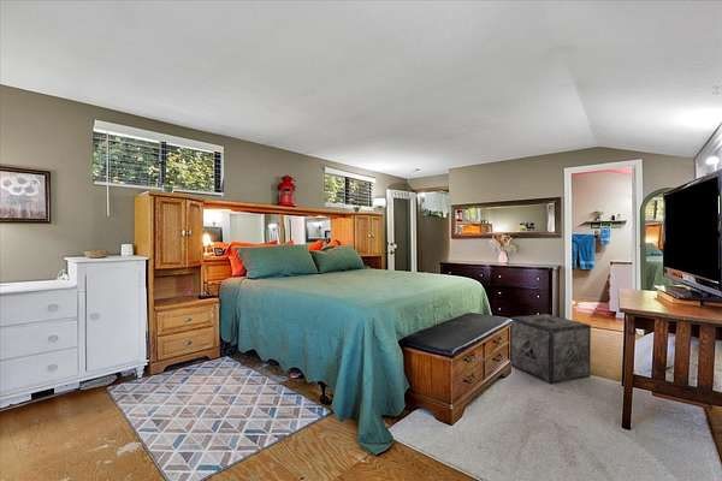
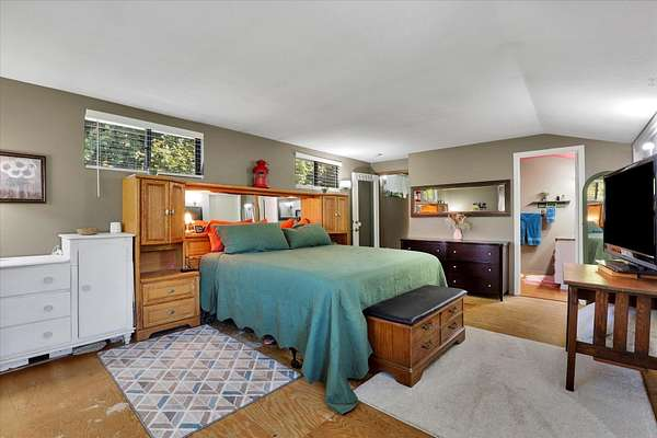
- storage crate (548, 345)
